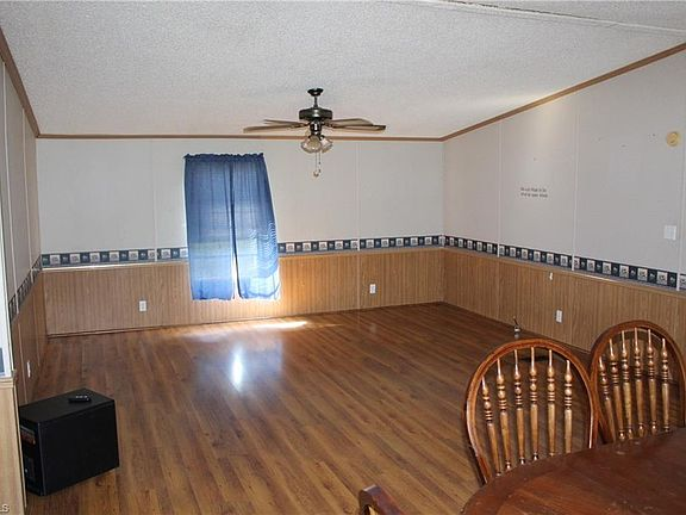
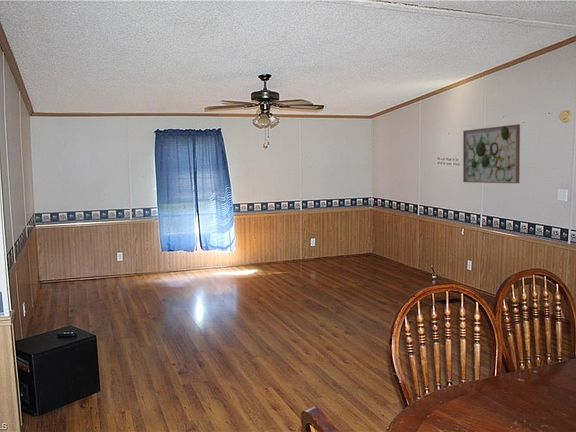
+ wall art (488, 155)
